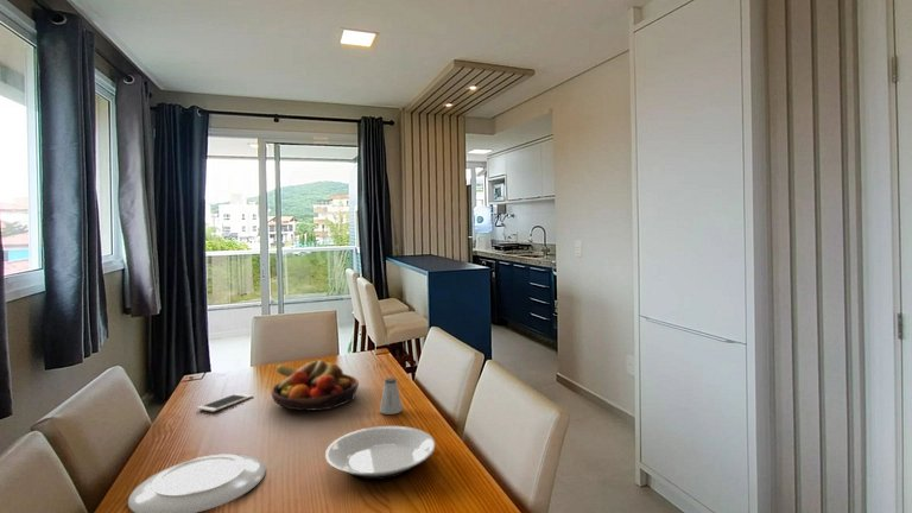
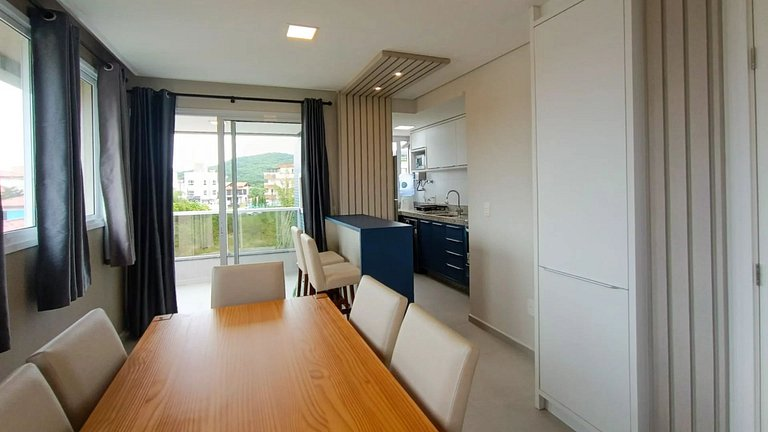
- fruit bowl (315, 381)
- cell phone (226, 401)
- saltshaker (391, 394)
- plate (381, 455)
- plate (201, 477)
